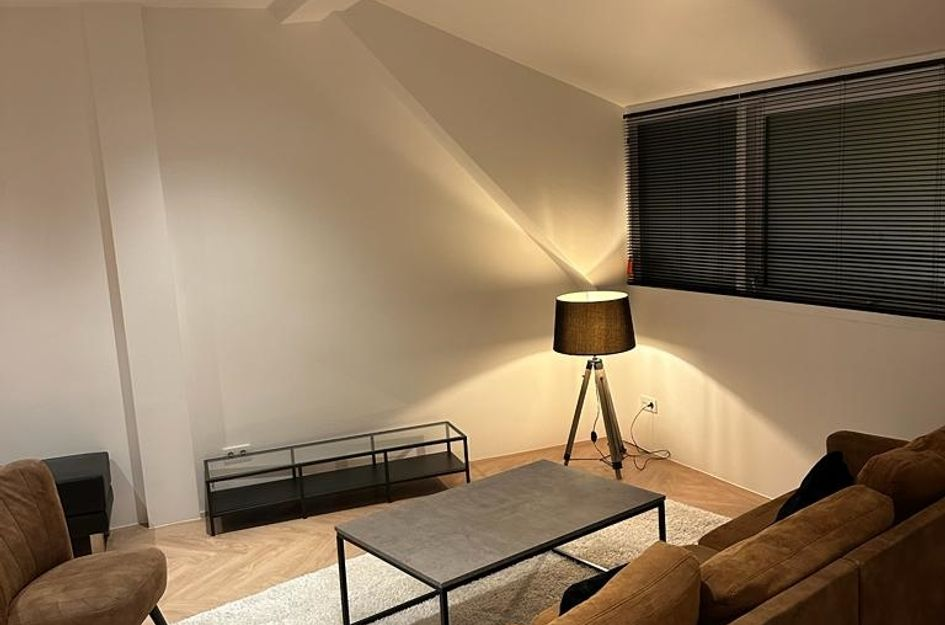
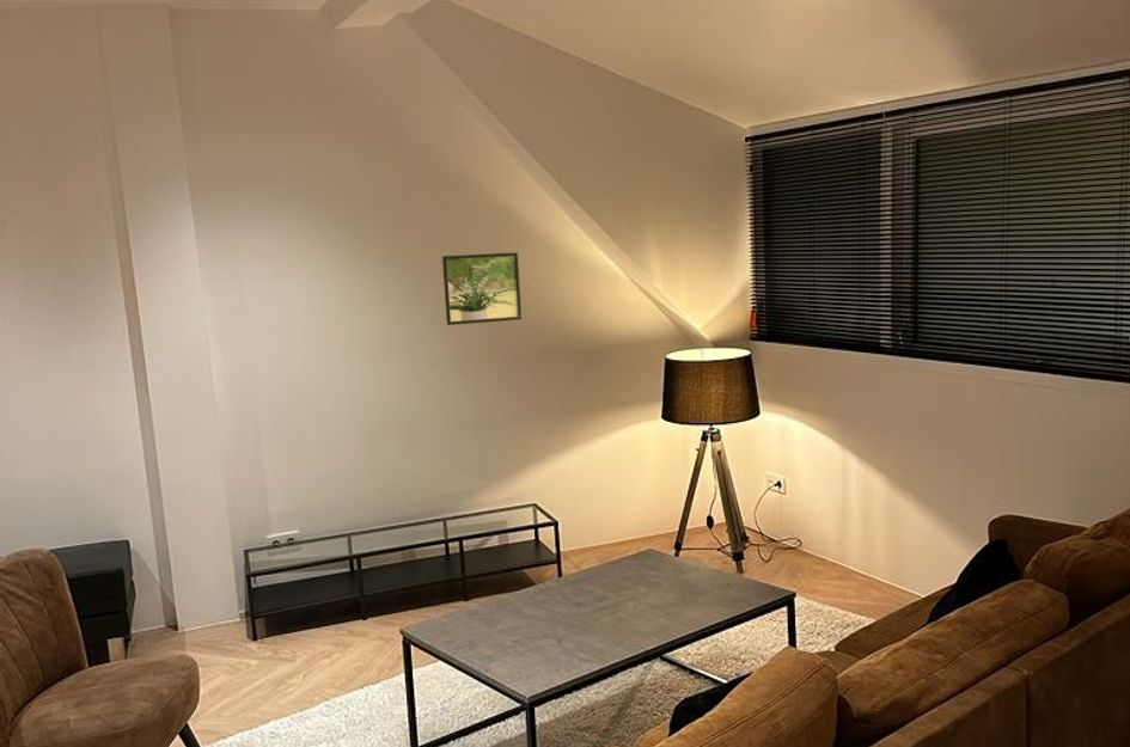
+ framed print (482, 288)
